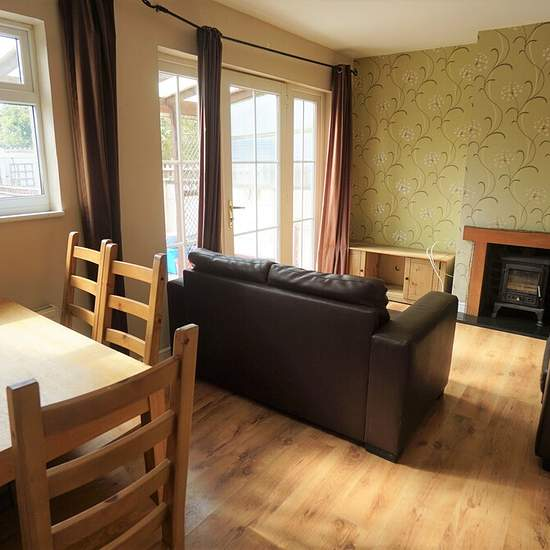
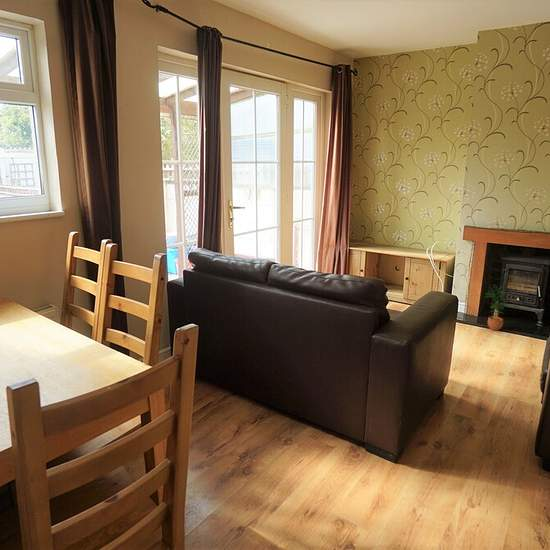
+ potted plant (495, 306)
